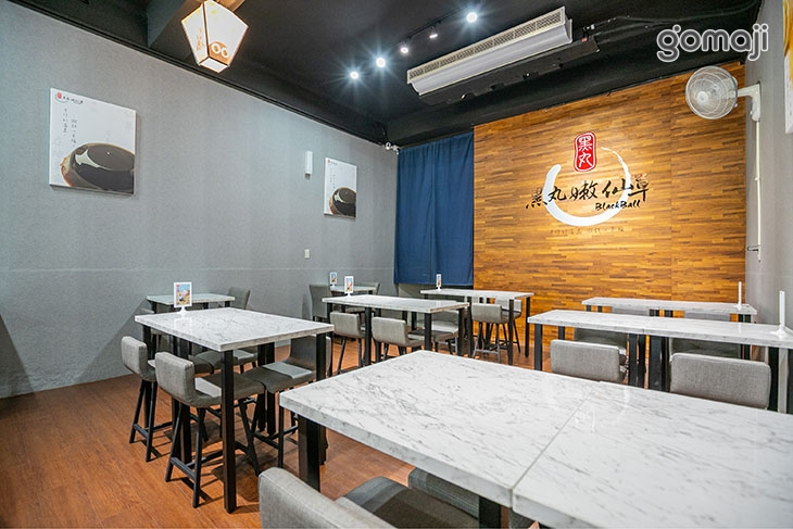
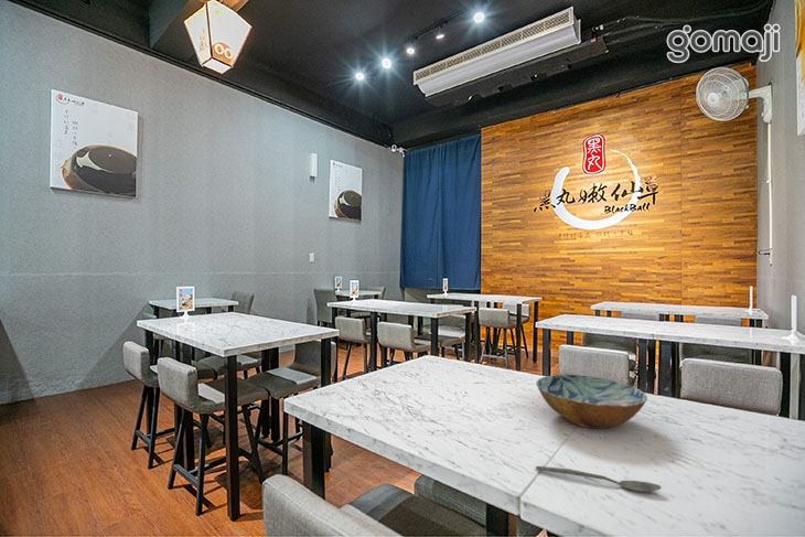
+ spoon (594, 476)
+ bowl (588, 404)
